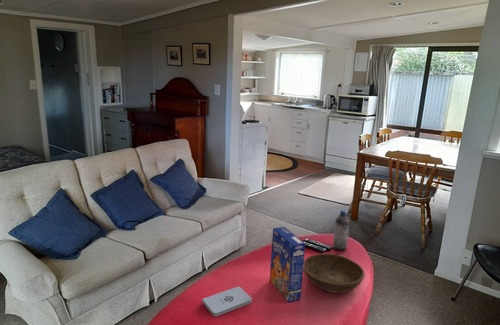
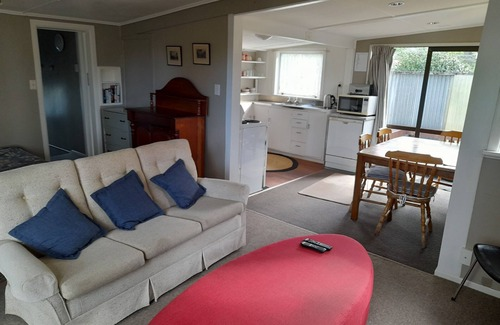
- bowl (332, 274)
- water bottle (341, 229)
- notepad (227, 300)
- cereal box (286, 262)
